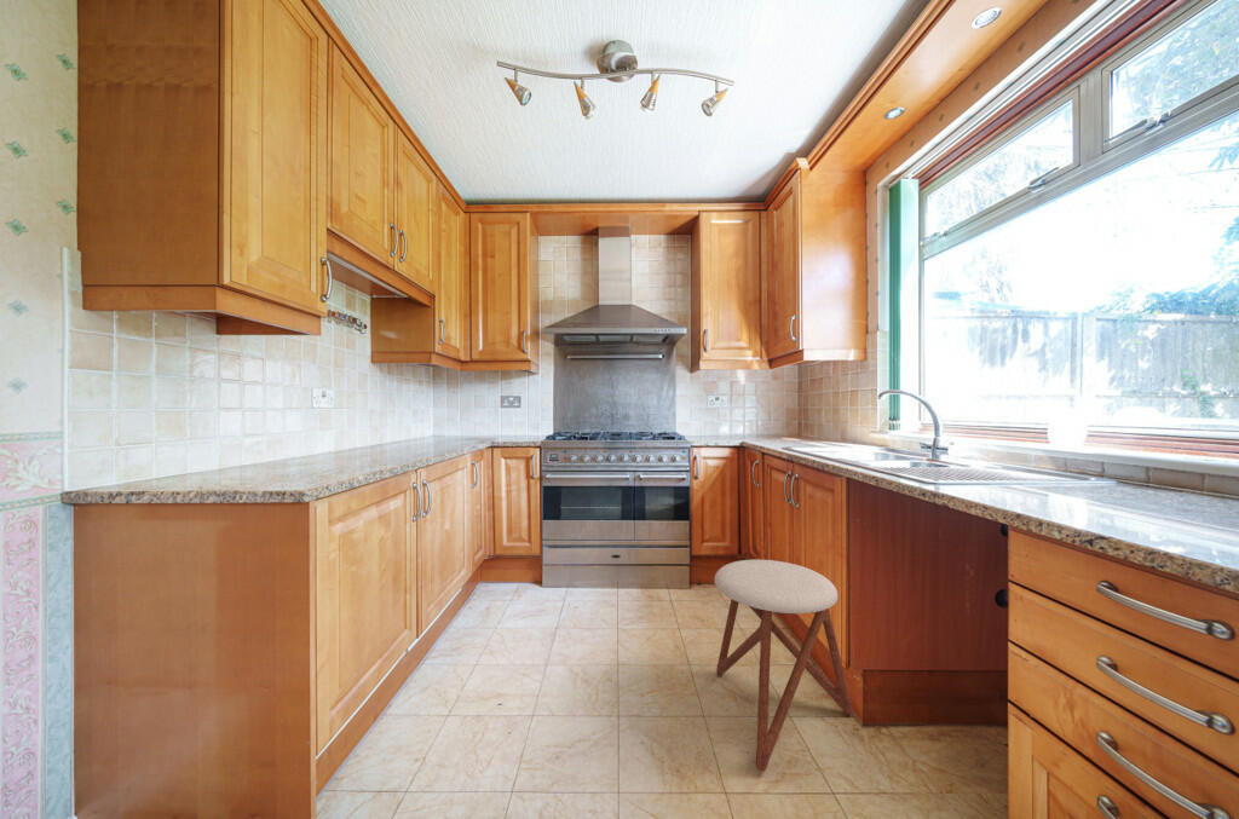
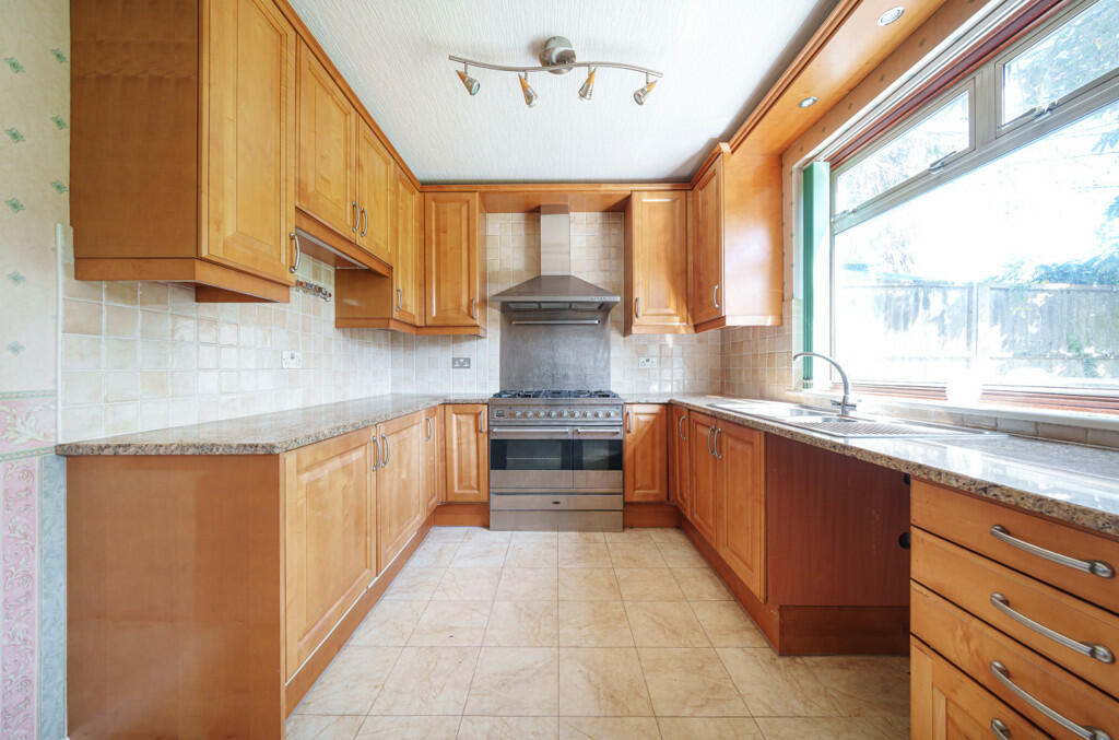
- stool (784, 645)
